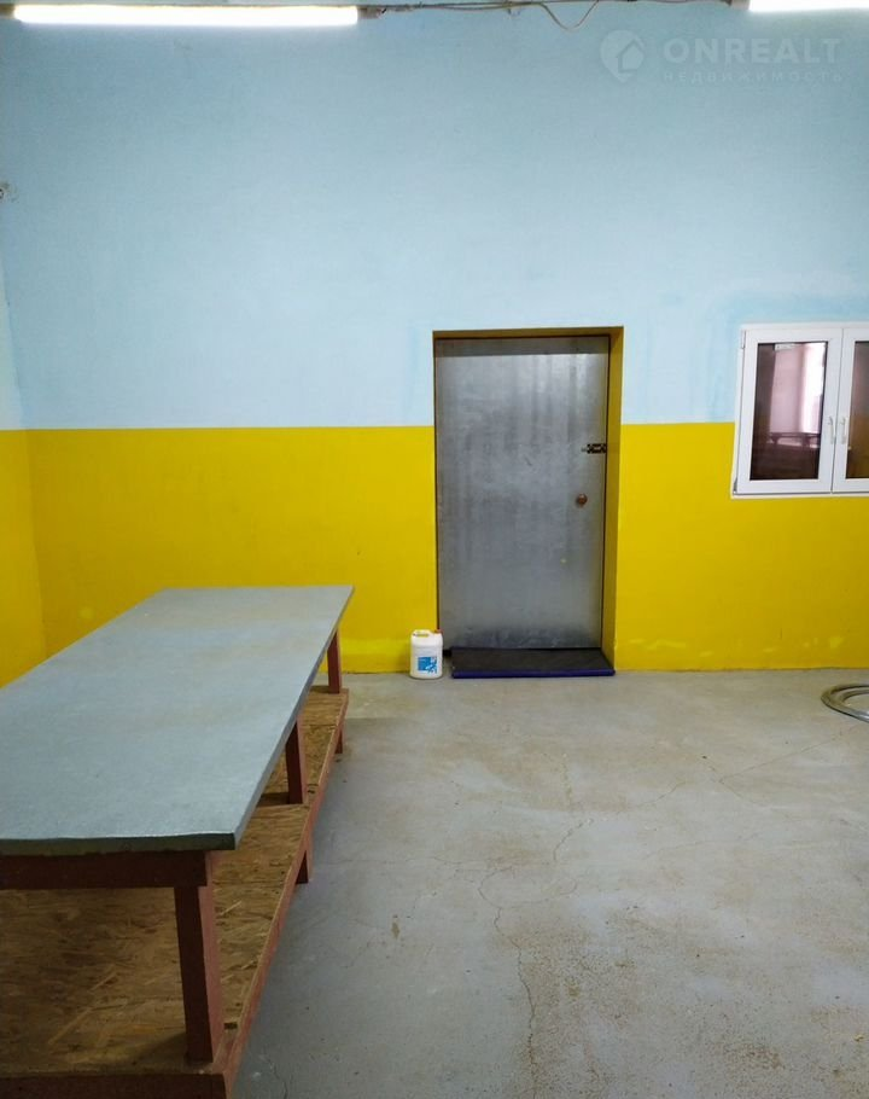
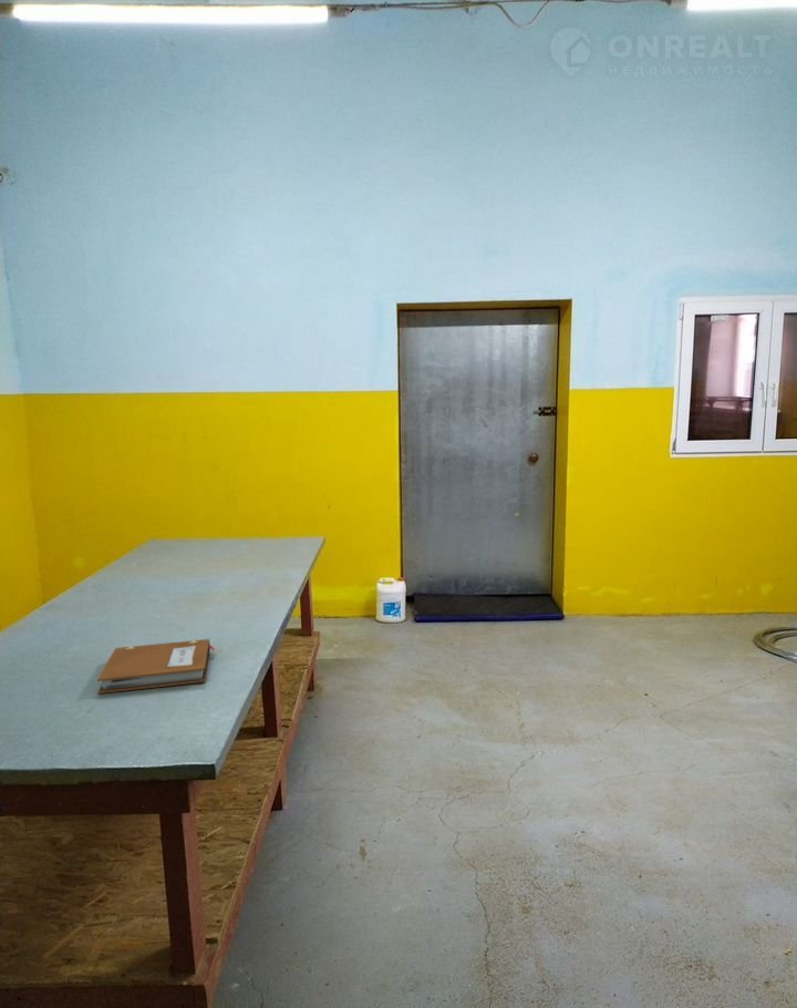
+ notebook (161, 662)
